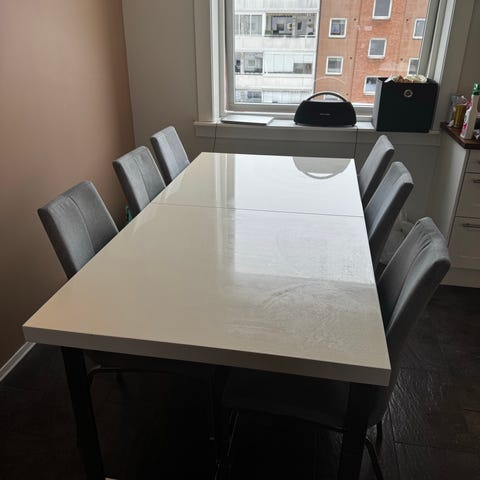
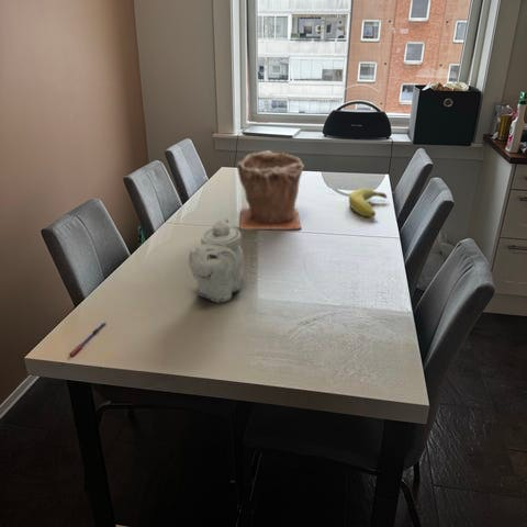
+ teapot (214, 261)
+ pen (88, 337)
+ fruit (367, 202)
+ plant pot (269, 189)
